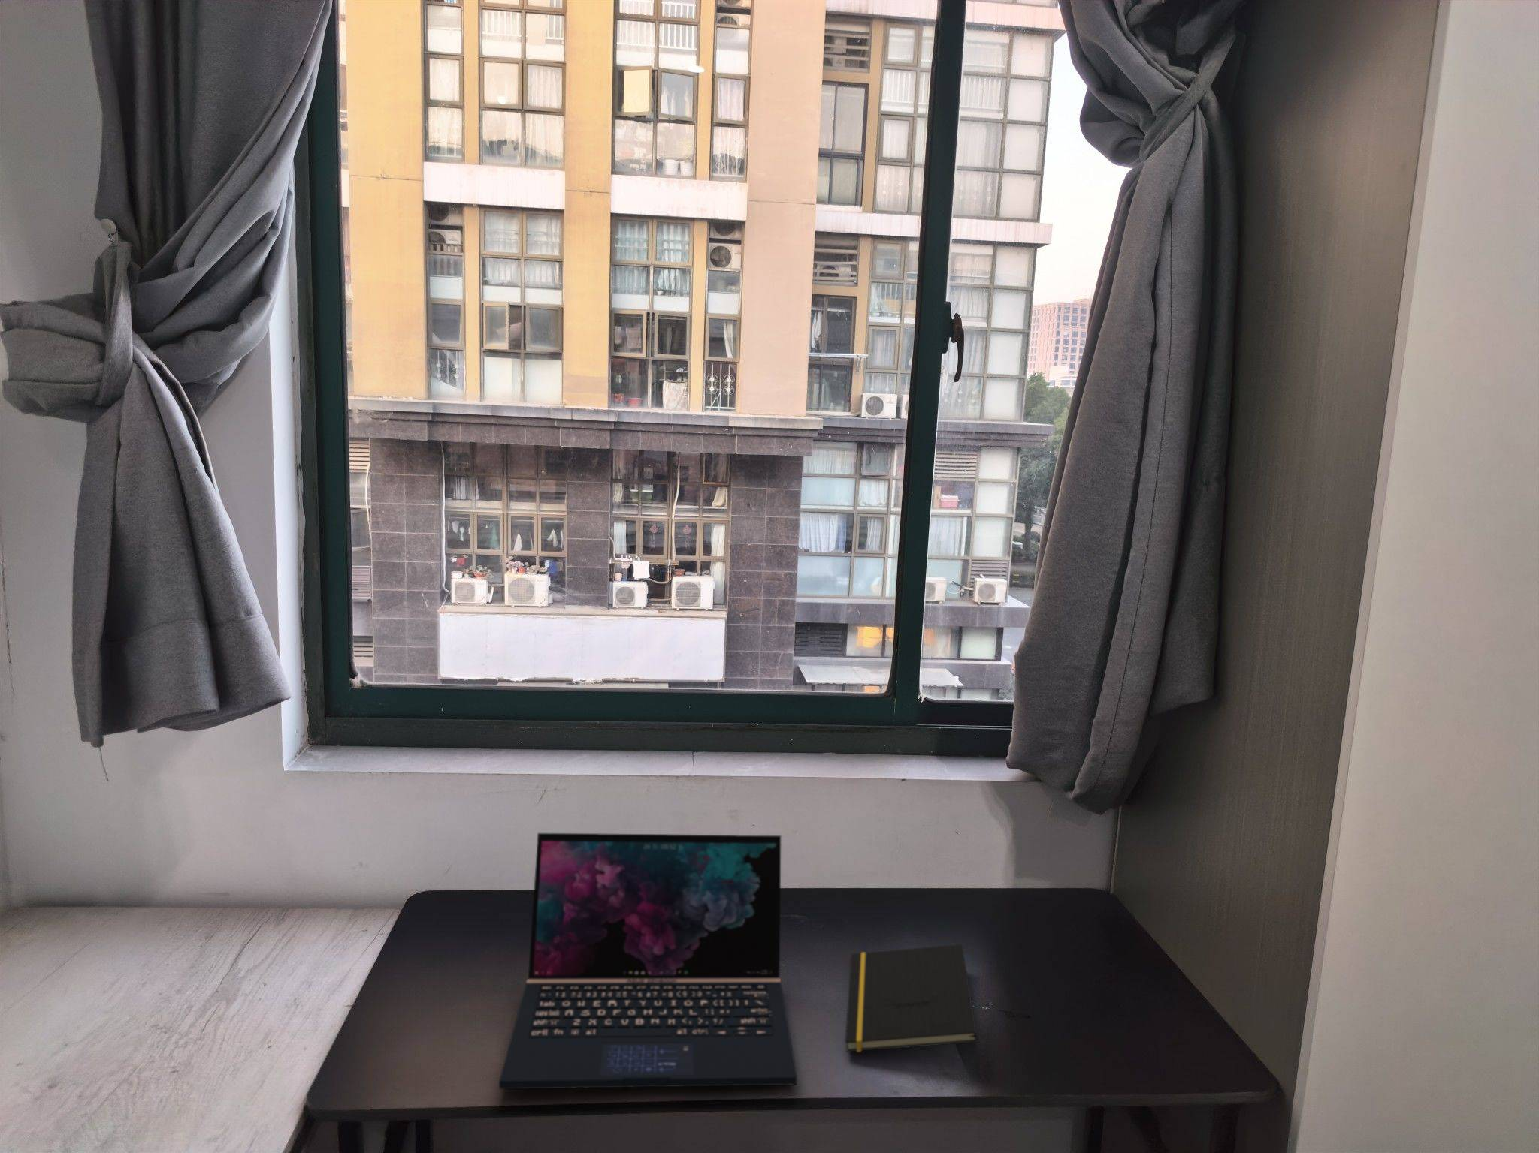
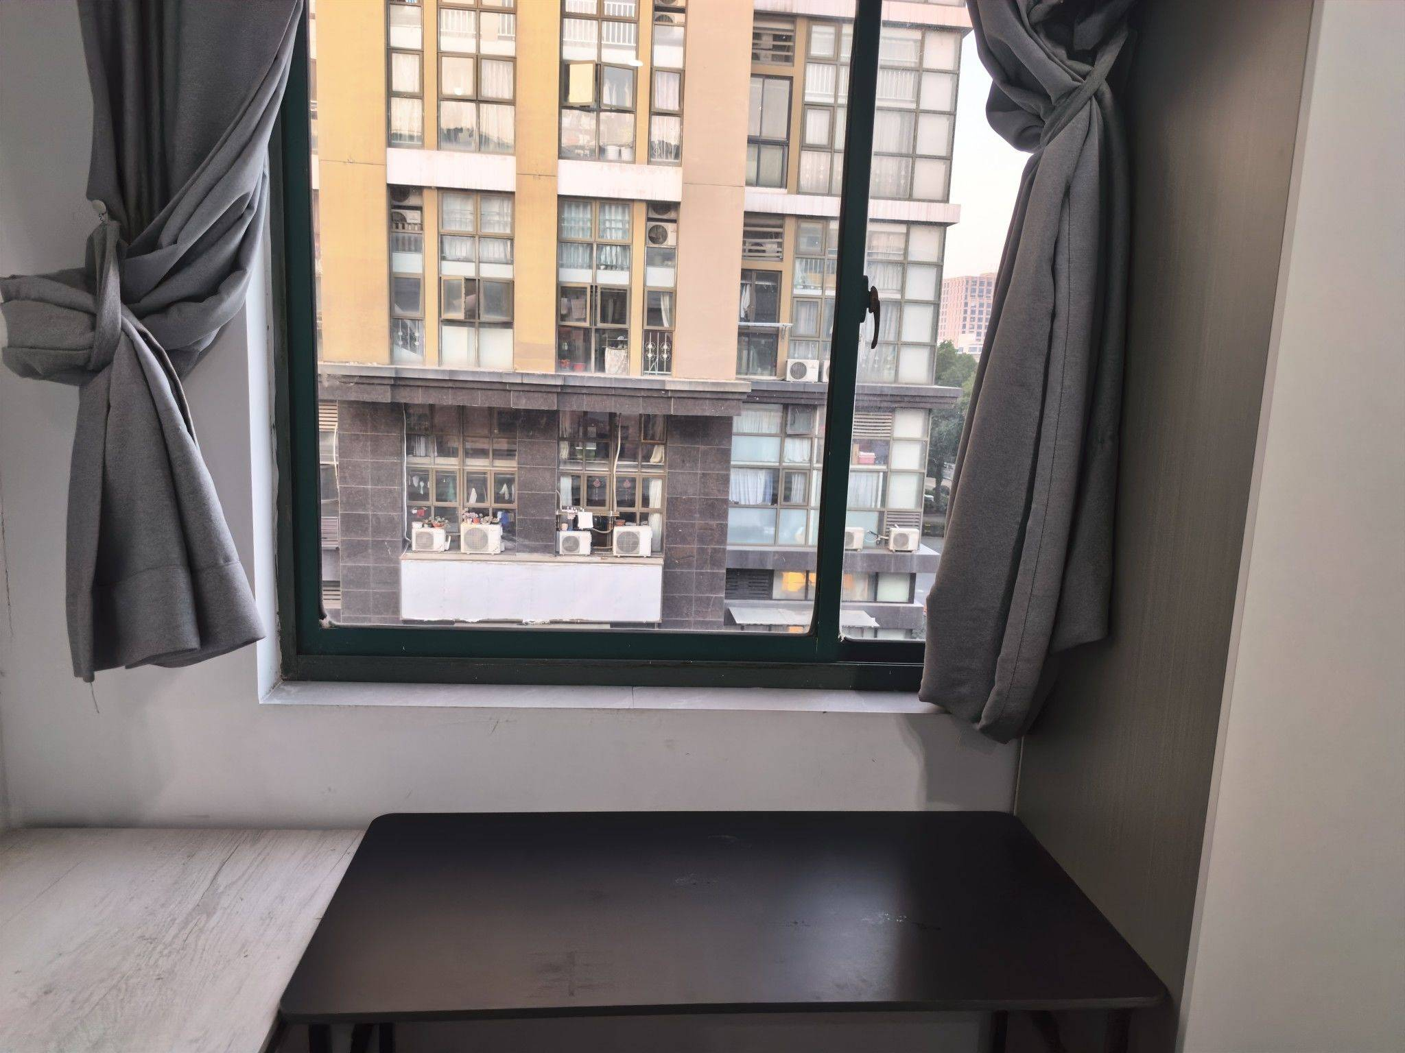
- notepad (909, 994)
- laptop (656, 948)
